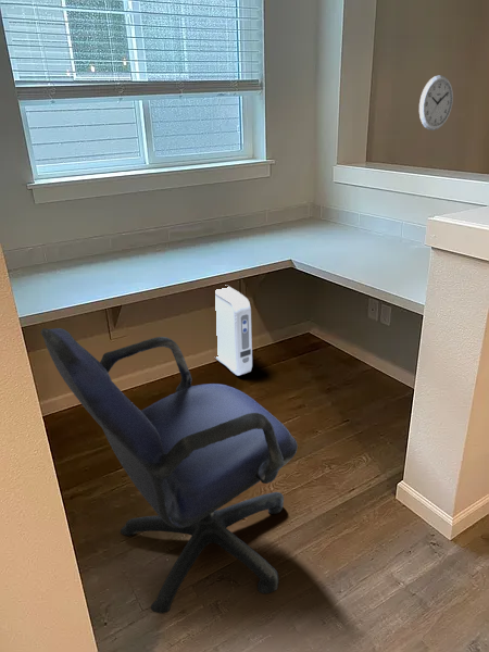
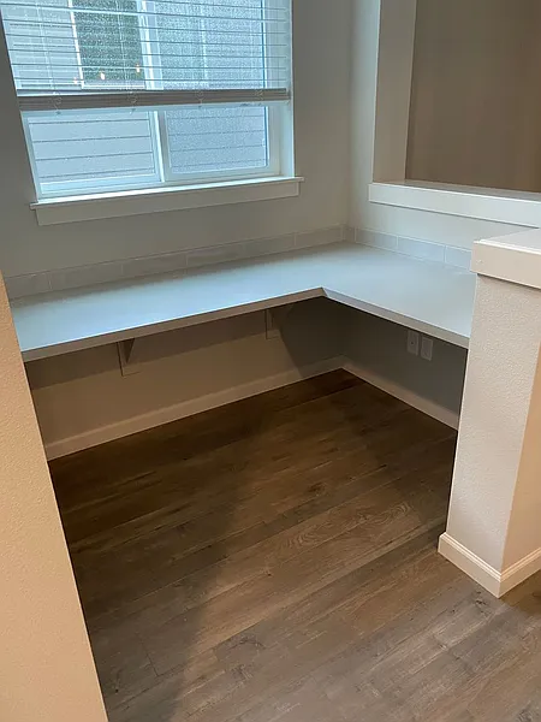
- office chair (188, 437)
- air purifier (229, 328)
- wall clock (437, 103)
